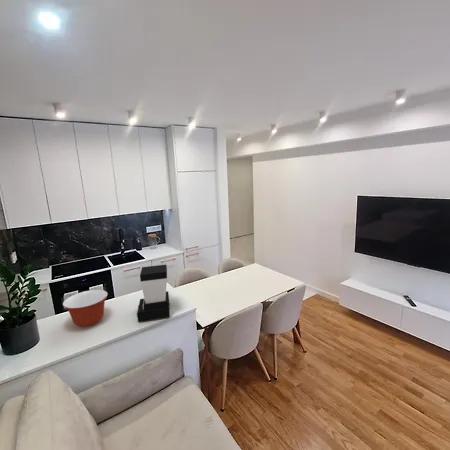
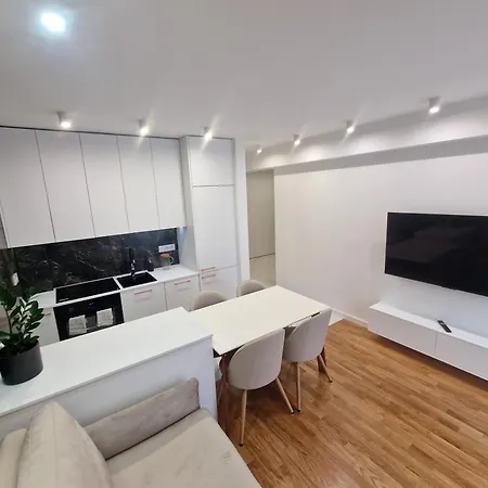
- mixing bowl (87, 309)
- coffee maker (152, 289)
